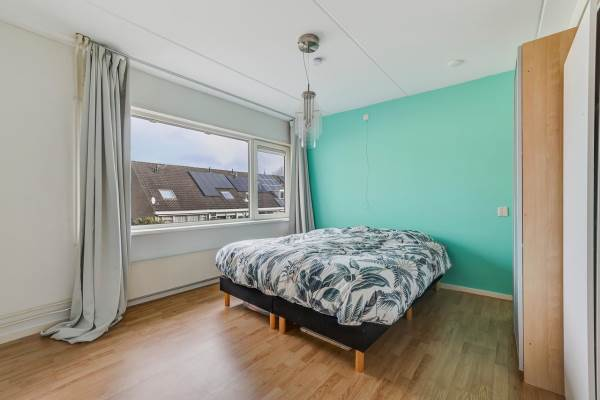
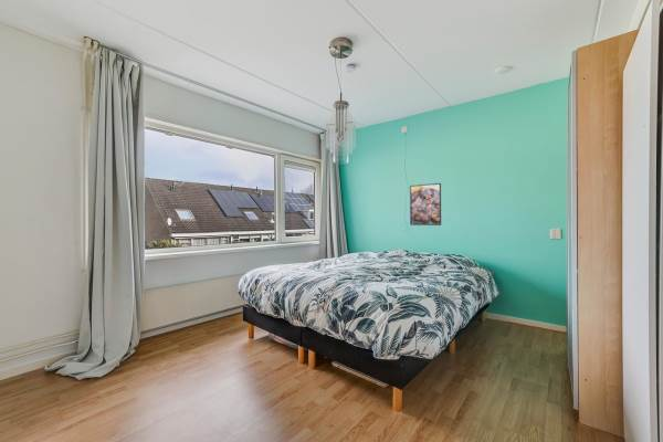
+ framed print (424, 204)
